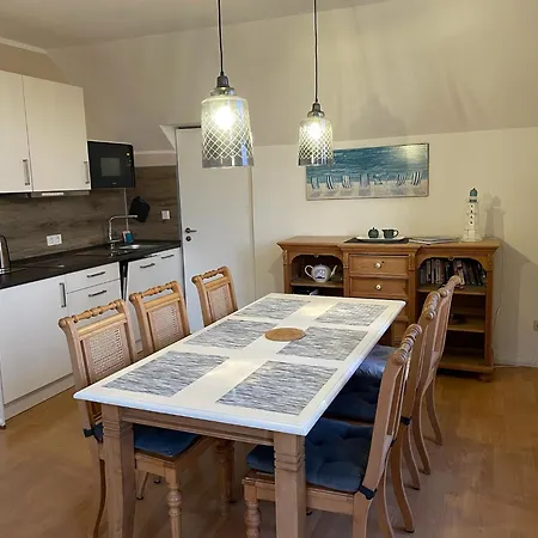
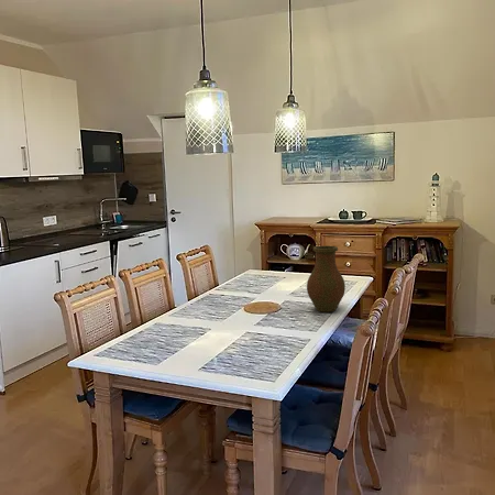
+ vase (326, 278)
